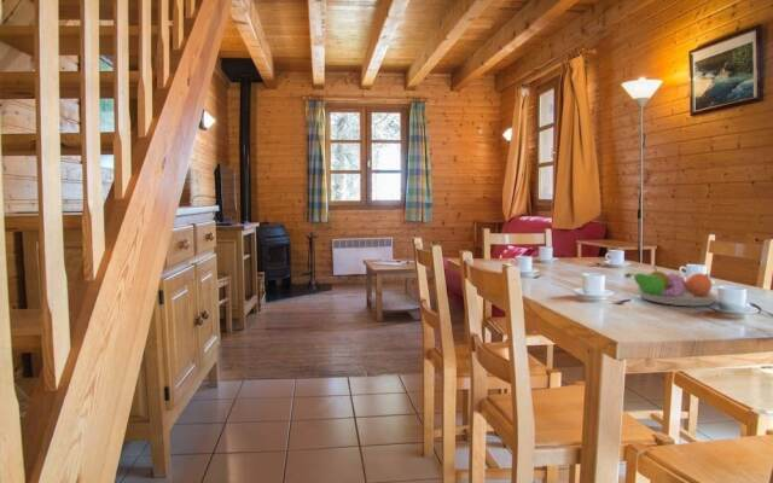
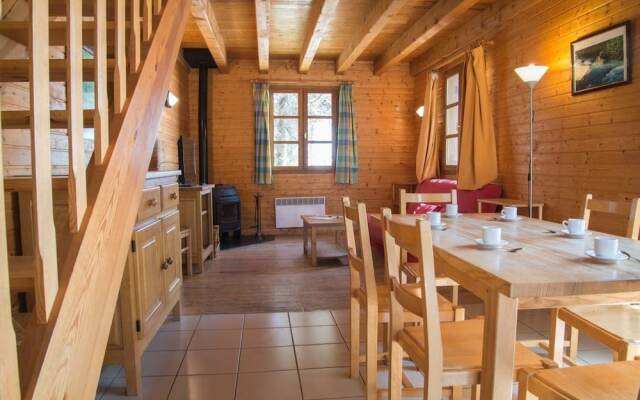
- fruit bowl (673, 284)
